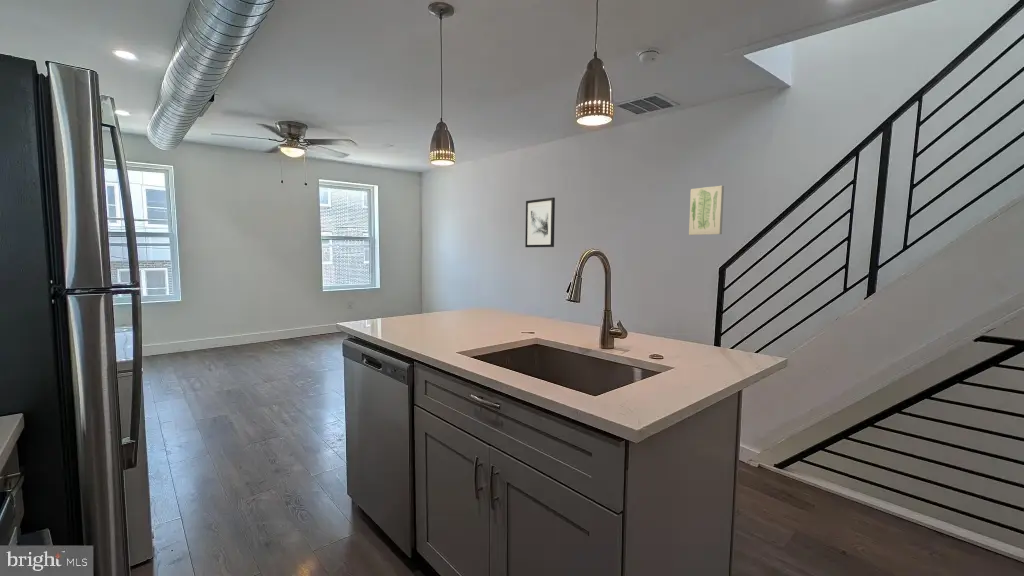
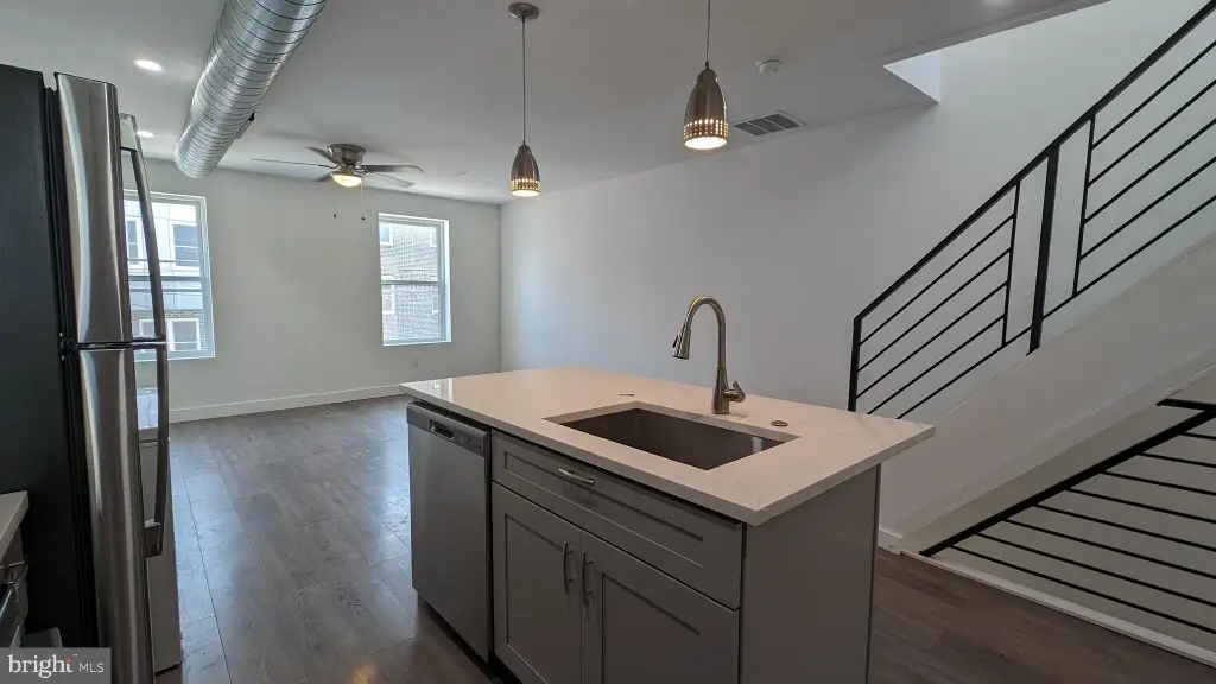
- wall art (705, 211)
- wall art (539, 223)
